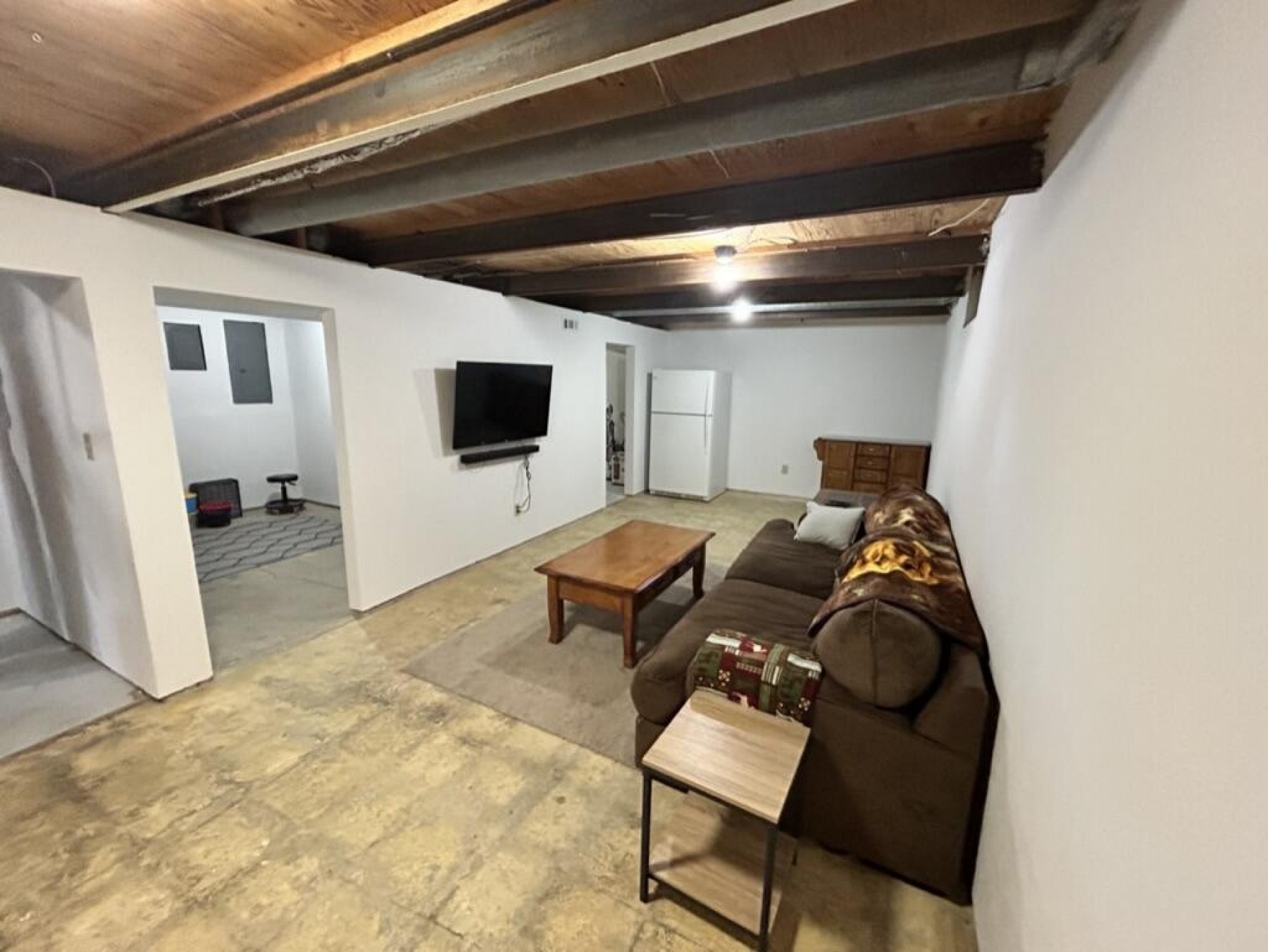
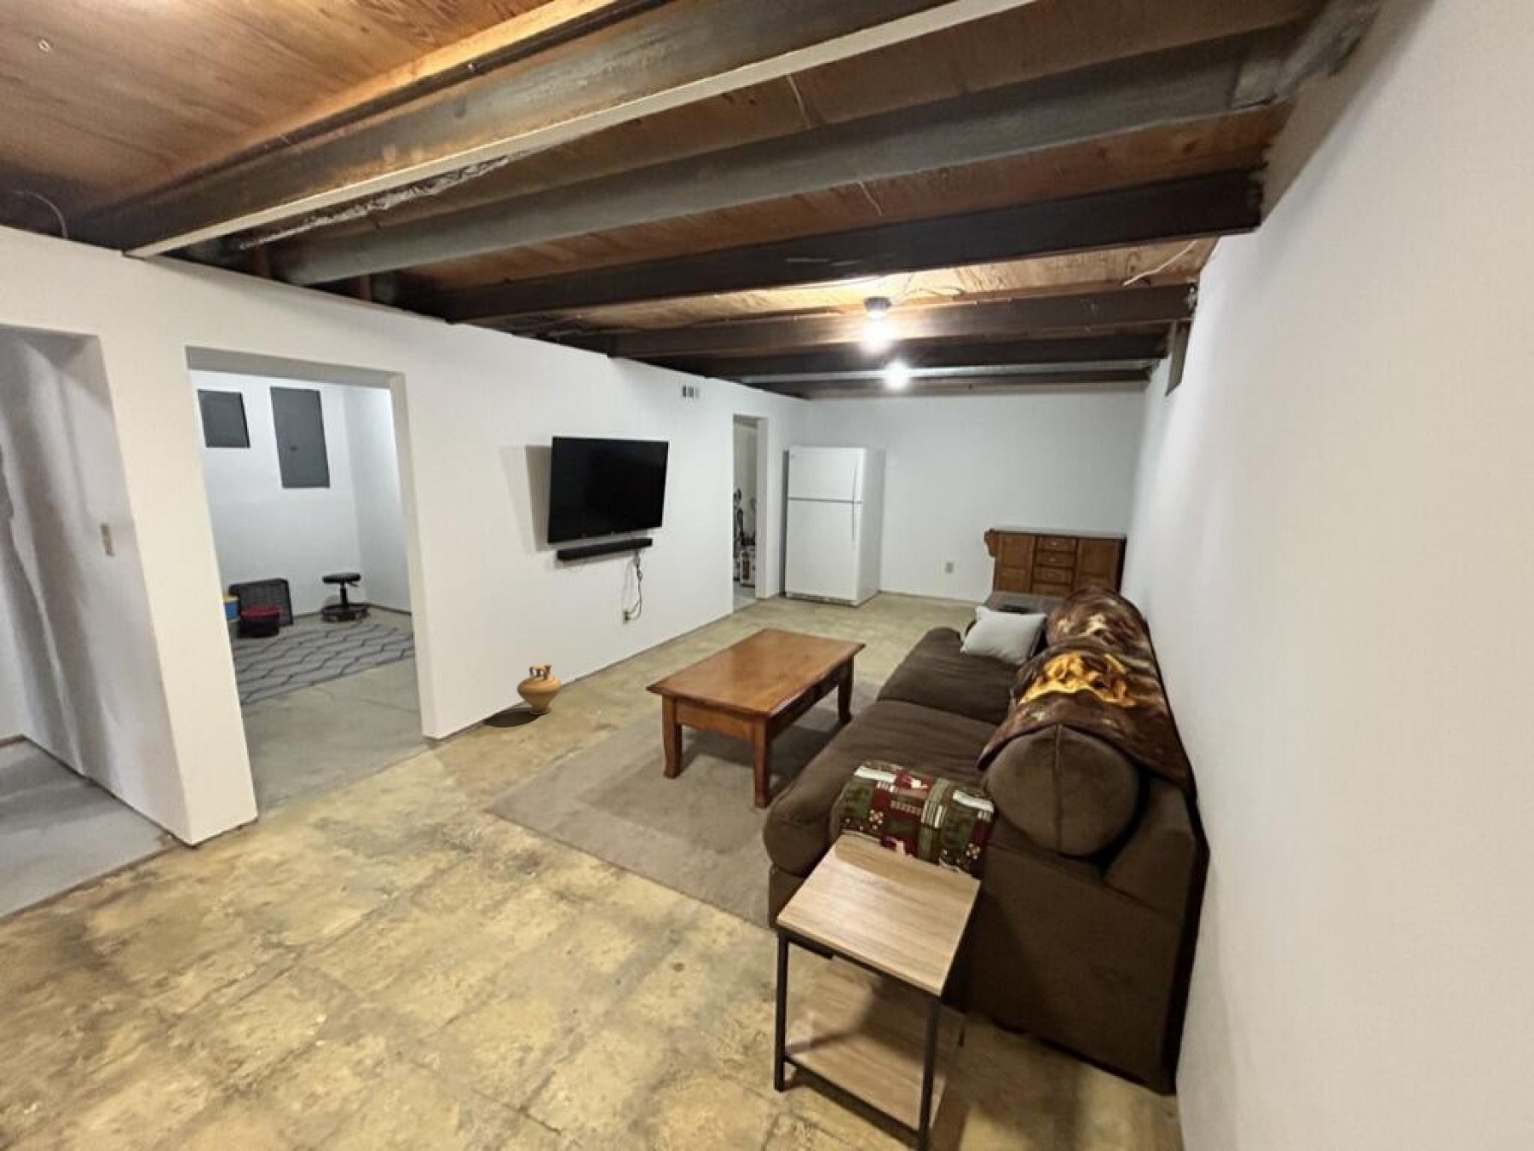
+ ceramic jug (540, 689)
